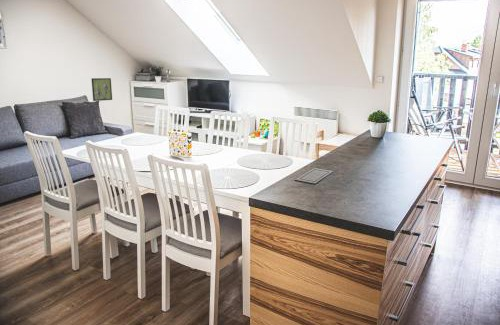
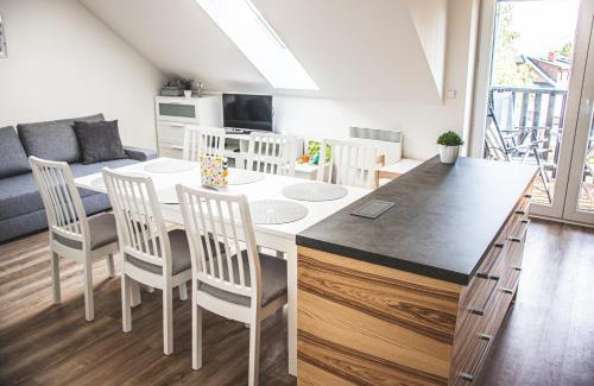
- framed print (102, 89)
